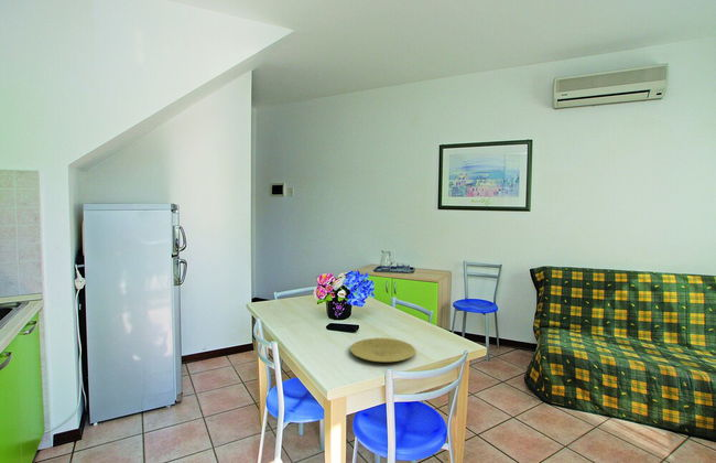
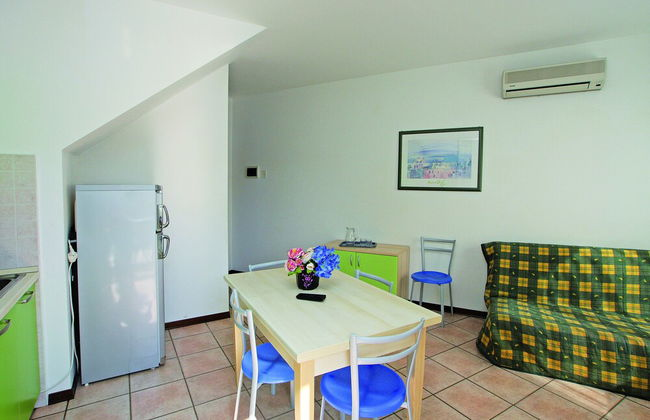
- plate (382, 349)
